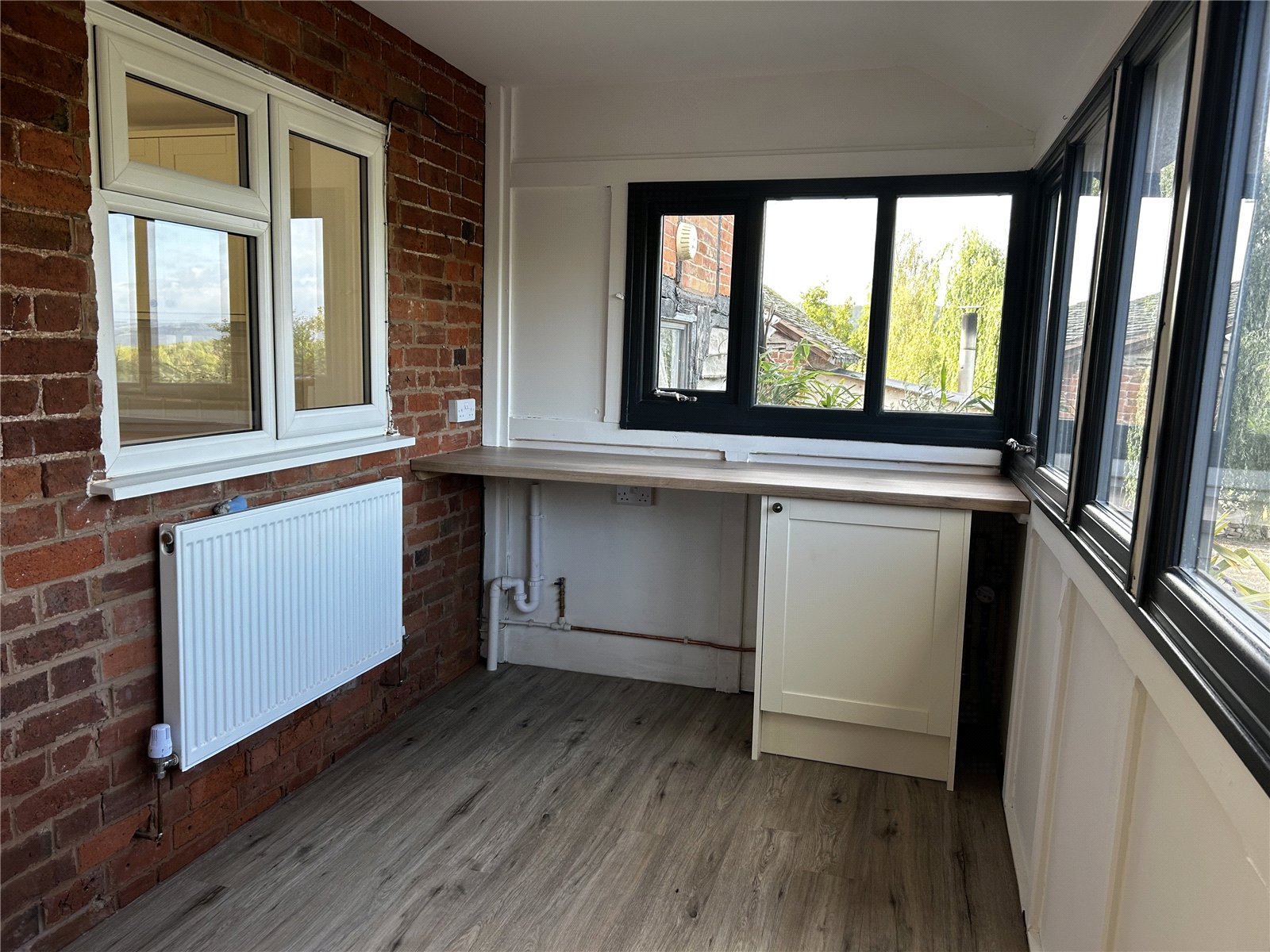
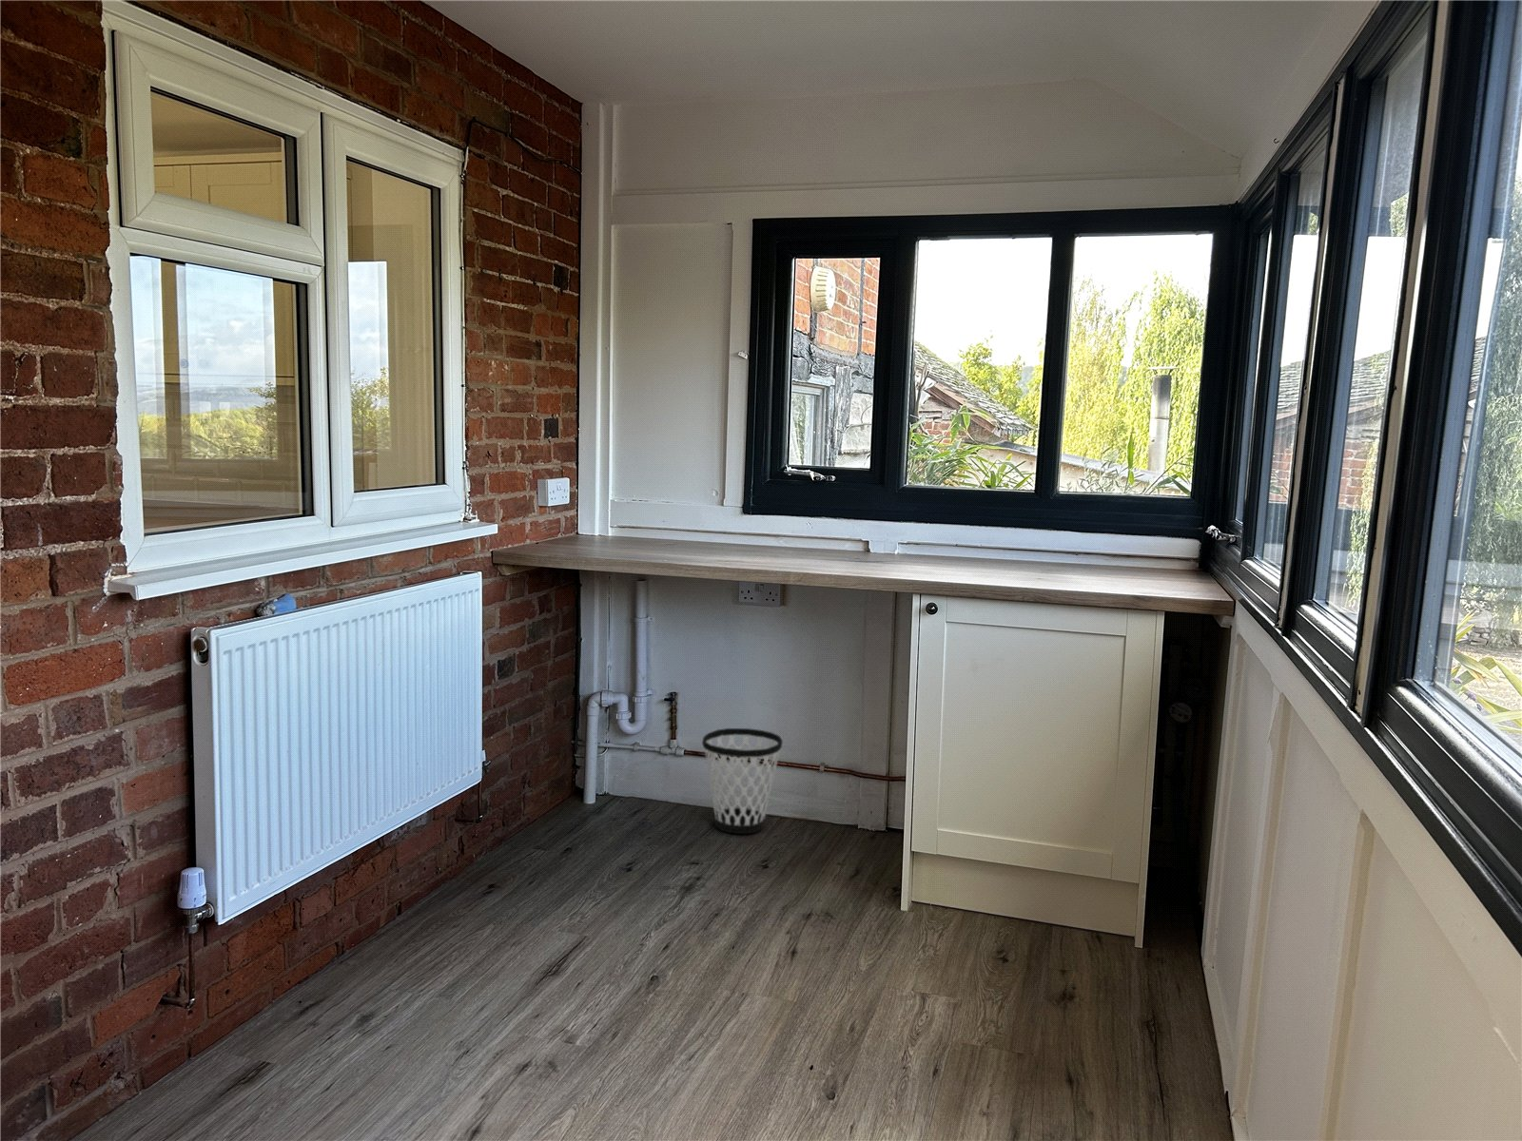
+ wastebasket (741, 783)
